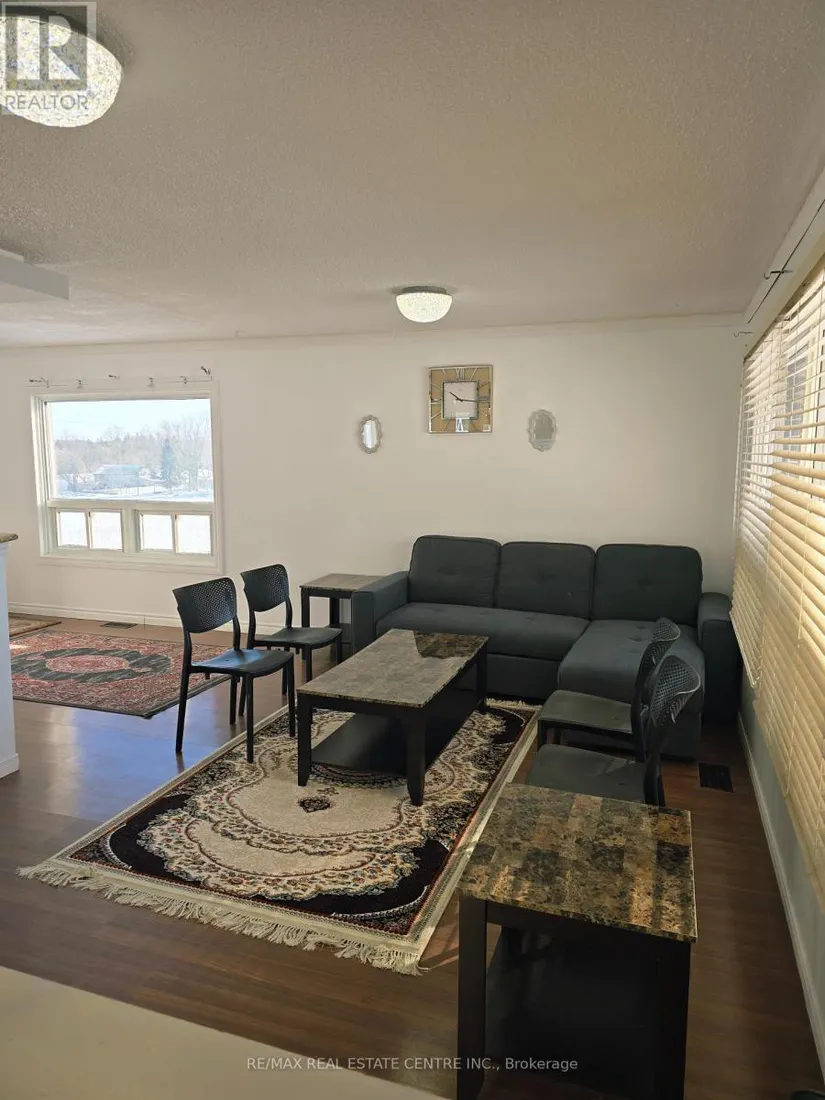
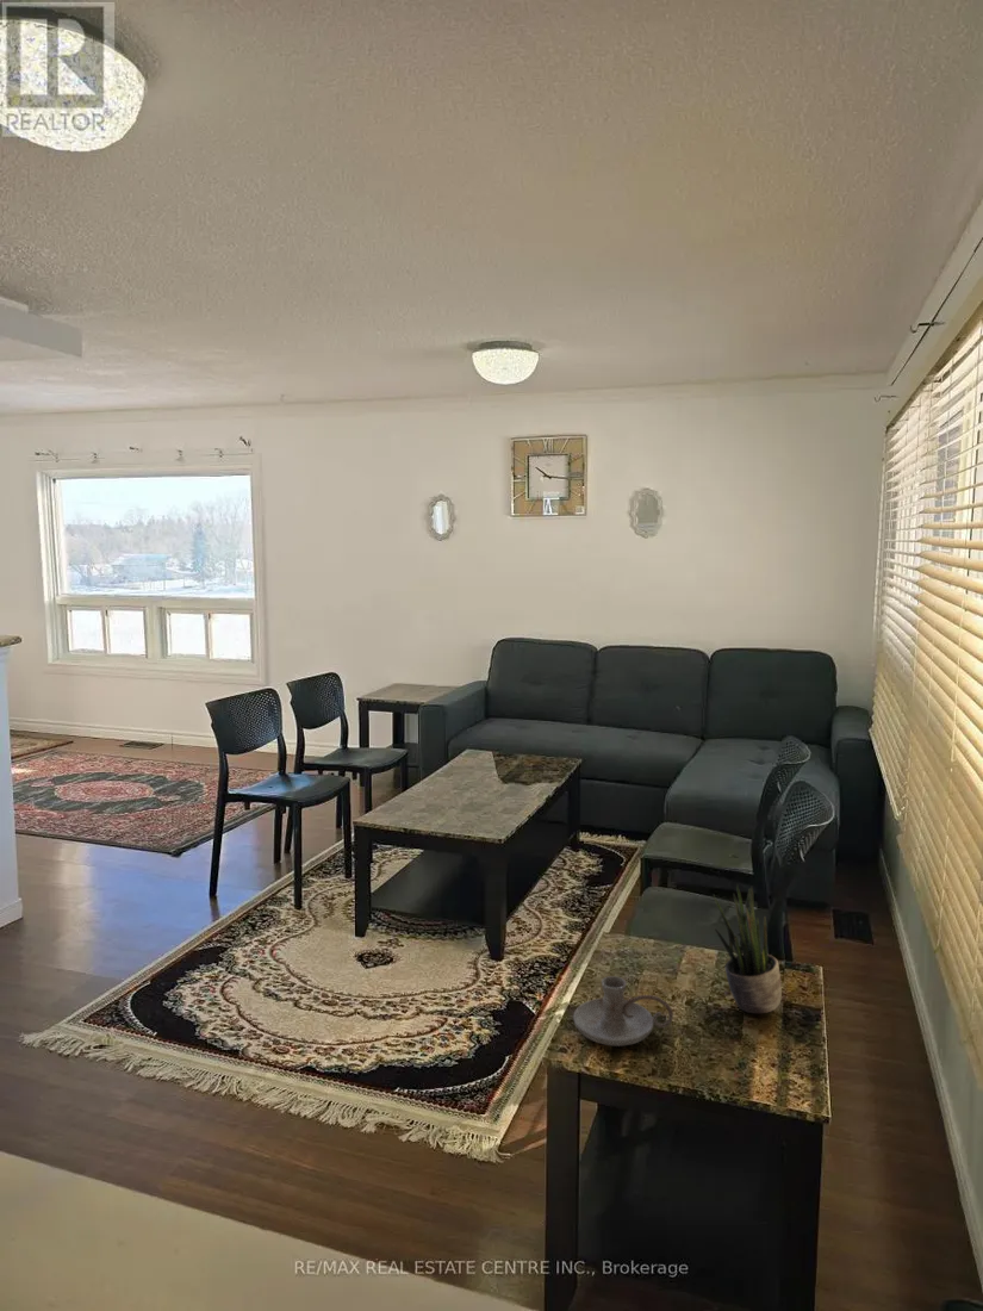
+ candle holder (622, 1007)
+ potted plant (747, 944)
